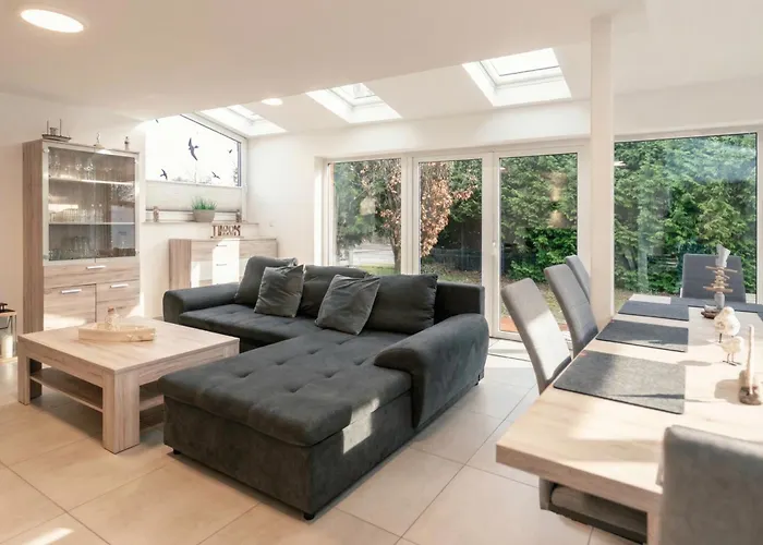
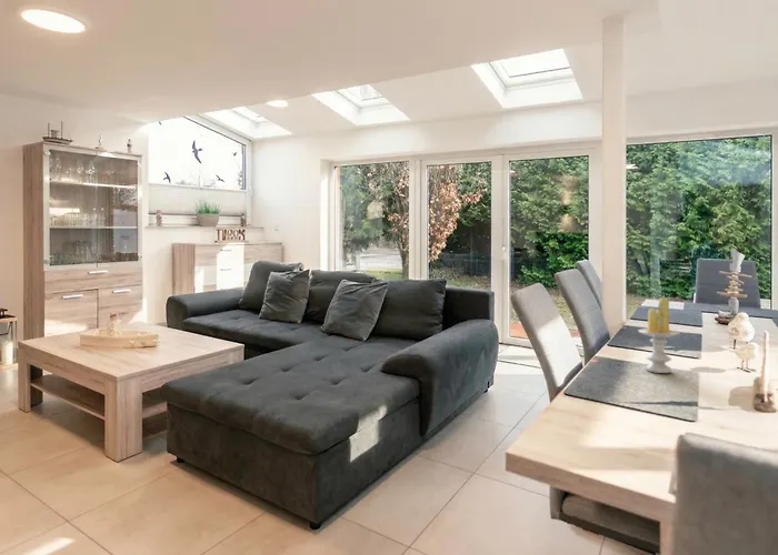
+ candle (658, 334)
